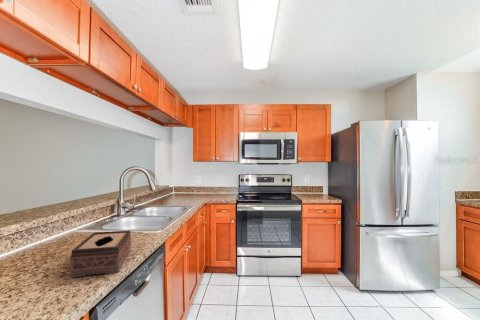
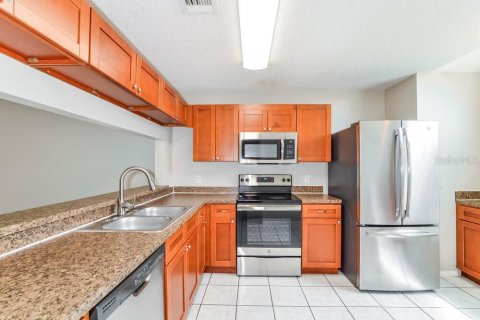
- tissue box (104, 250)
